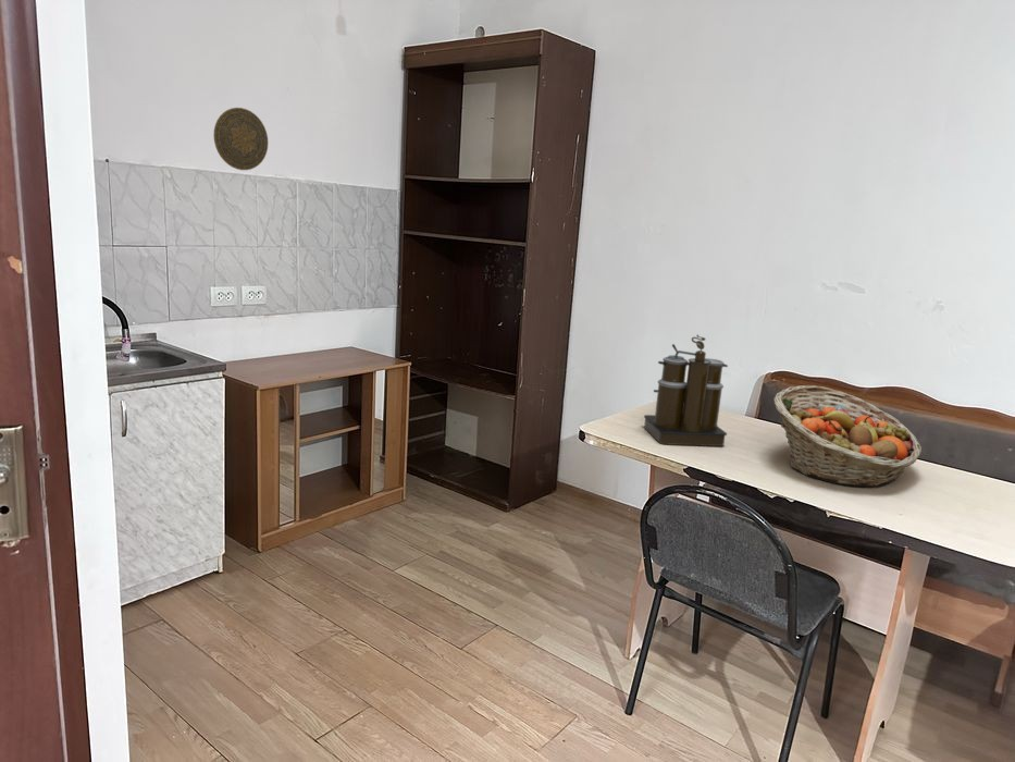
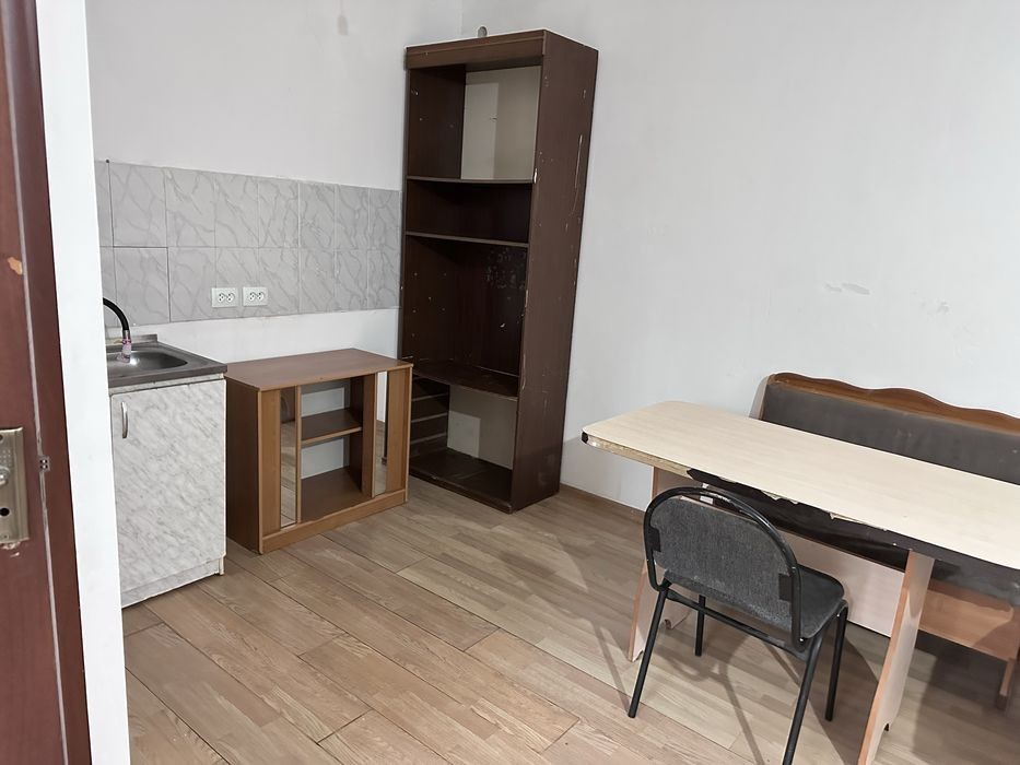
- decorative plate (243, 138)
- fruit basket (843, 434)
- coffee maker (689, 384)
